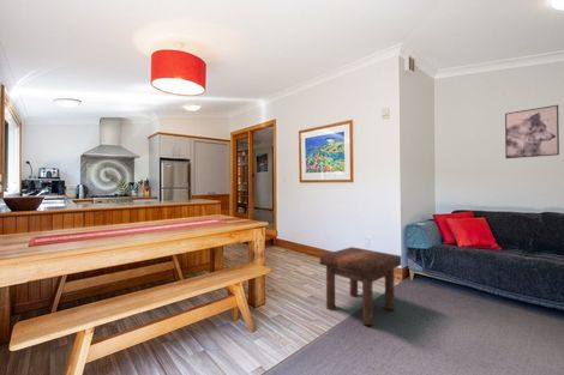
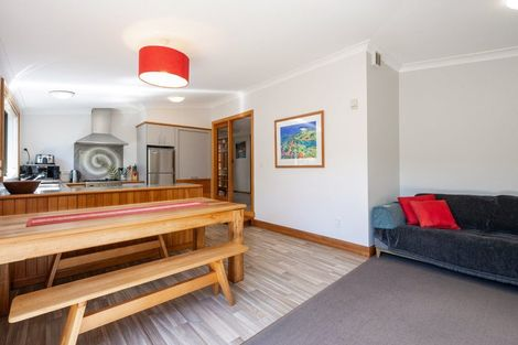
- wall art (530, 133)
- stool (360, 280)
